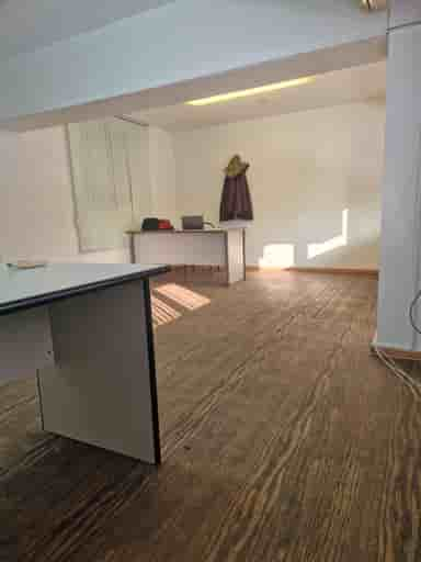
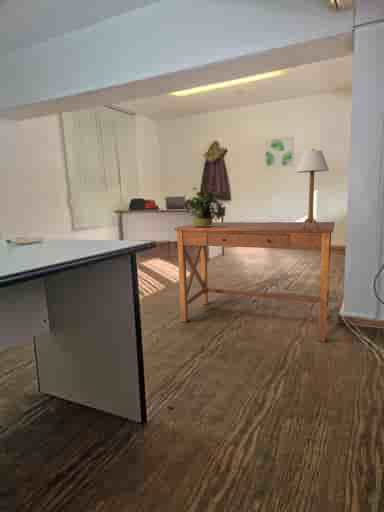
+ desk (253, 292)
+ wall art (278, 153)
+ table lamp (311, 188)
+ potted plant (204, 206)
